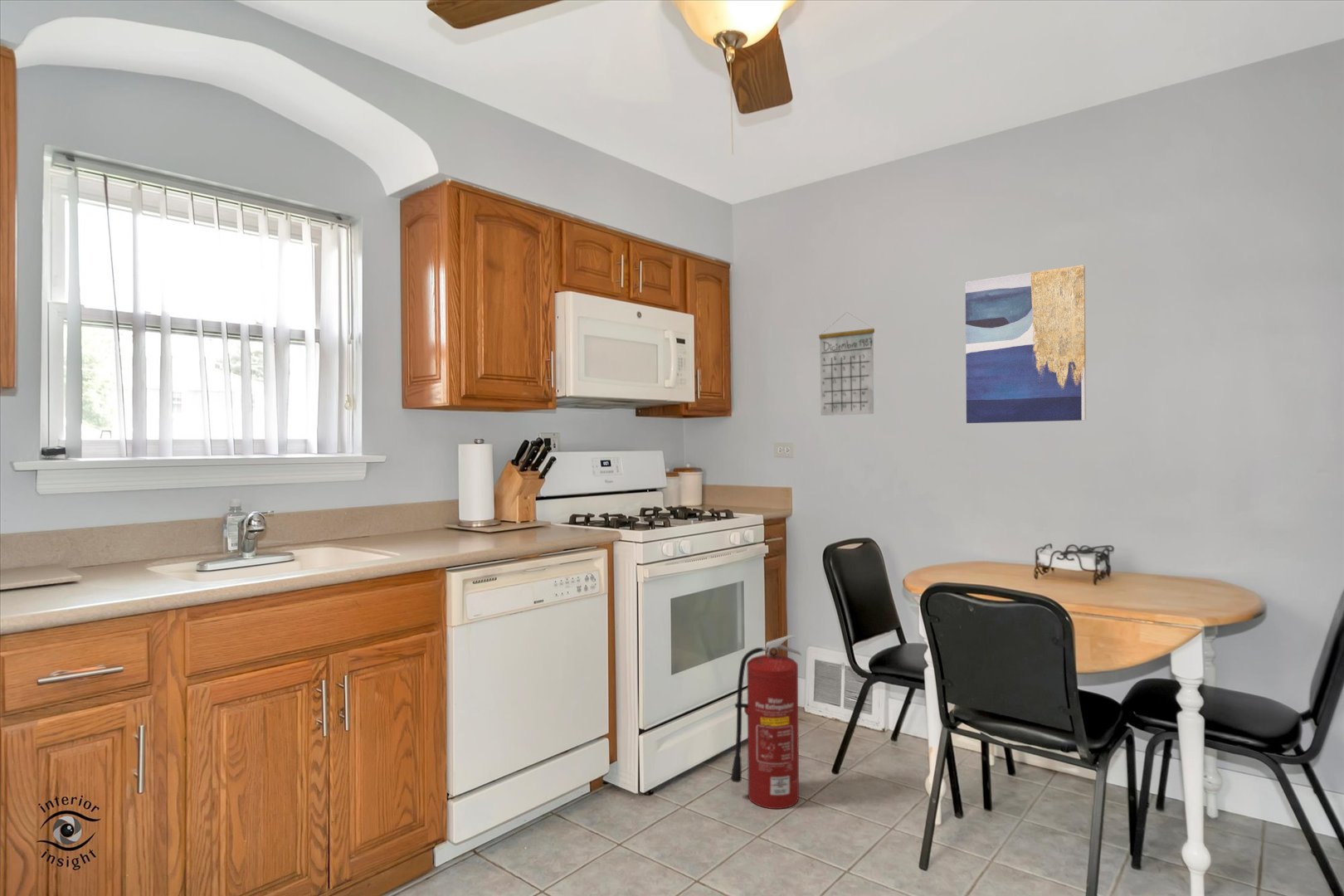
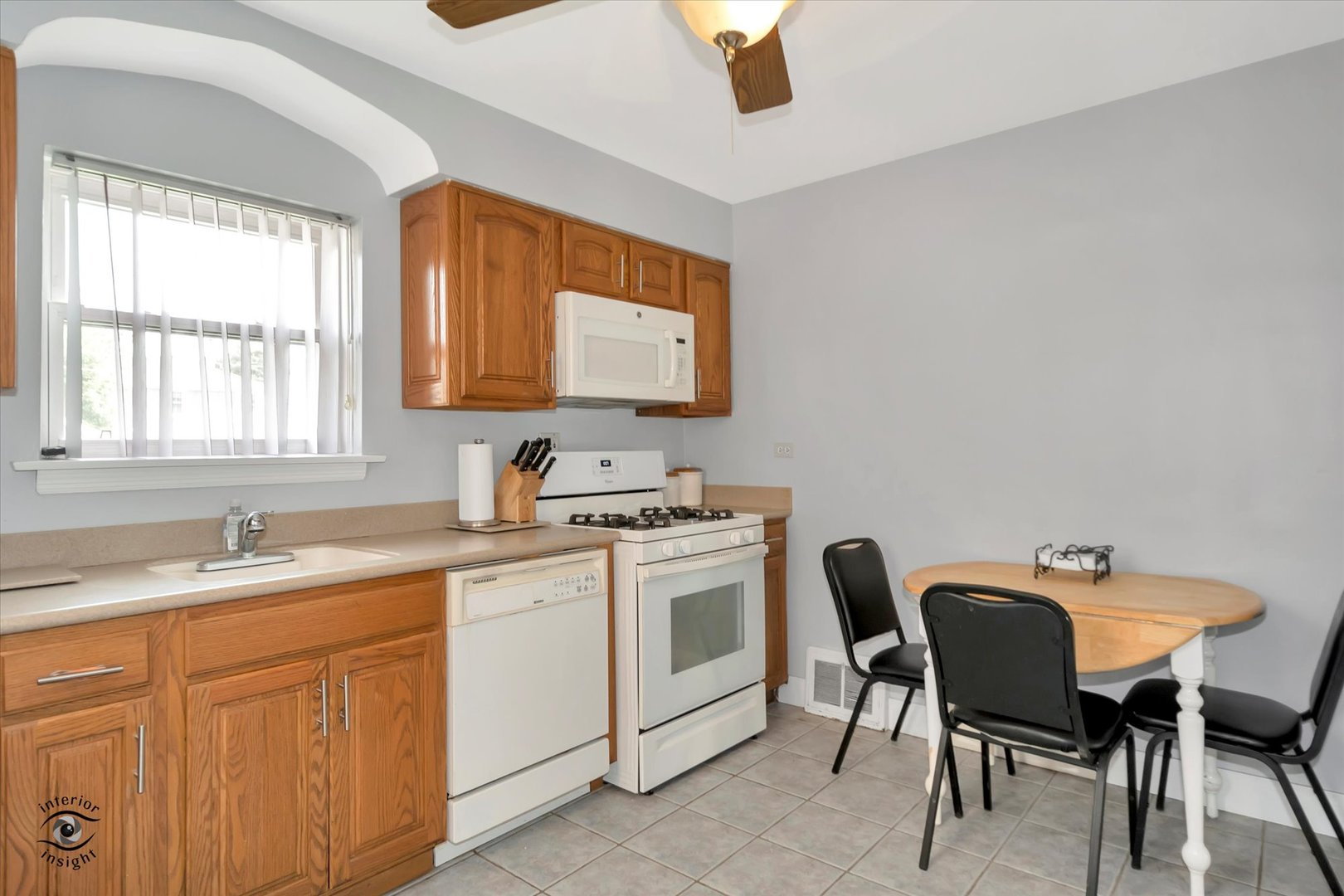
- calendar (846, 363)
- fire extinguisher (765, 715)
- wall art (1023, 348)
